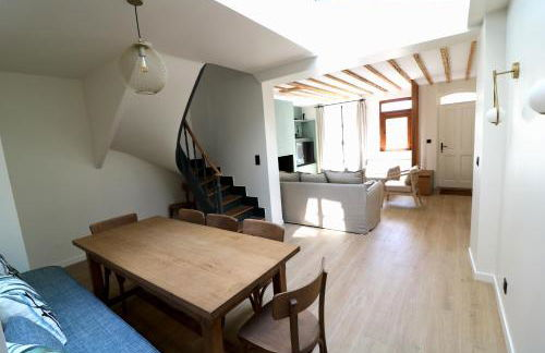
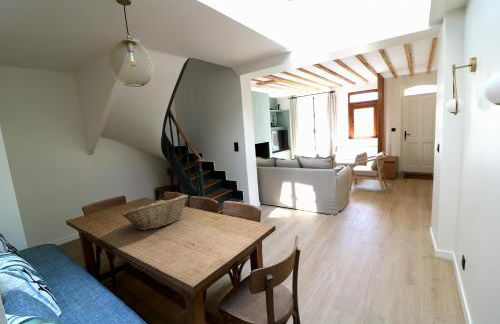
+ fruit basket (157, 210)
